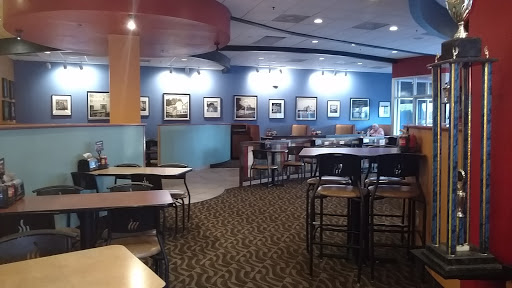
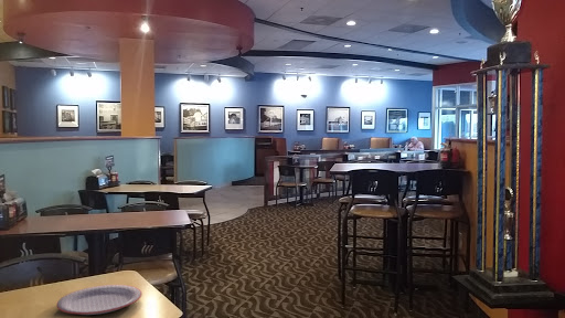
+ plate (100, 300)
